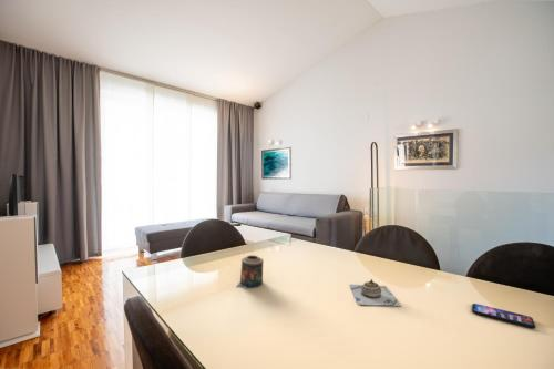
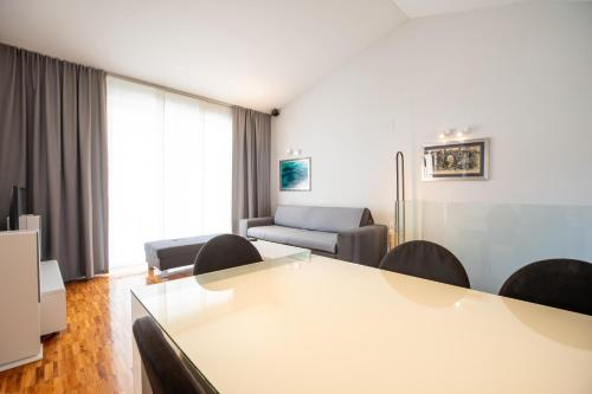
- candle (248, 270)
- decorative bowl (372, 286)
- smartphone (501, 315)
